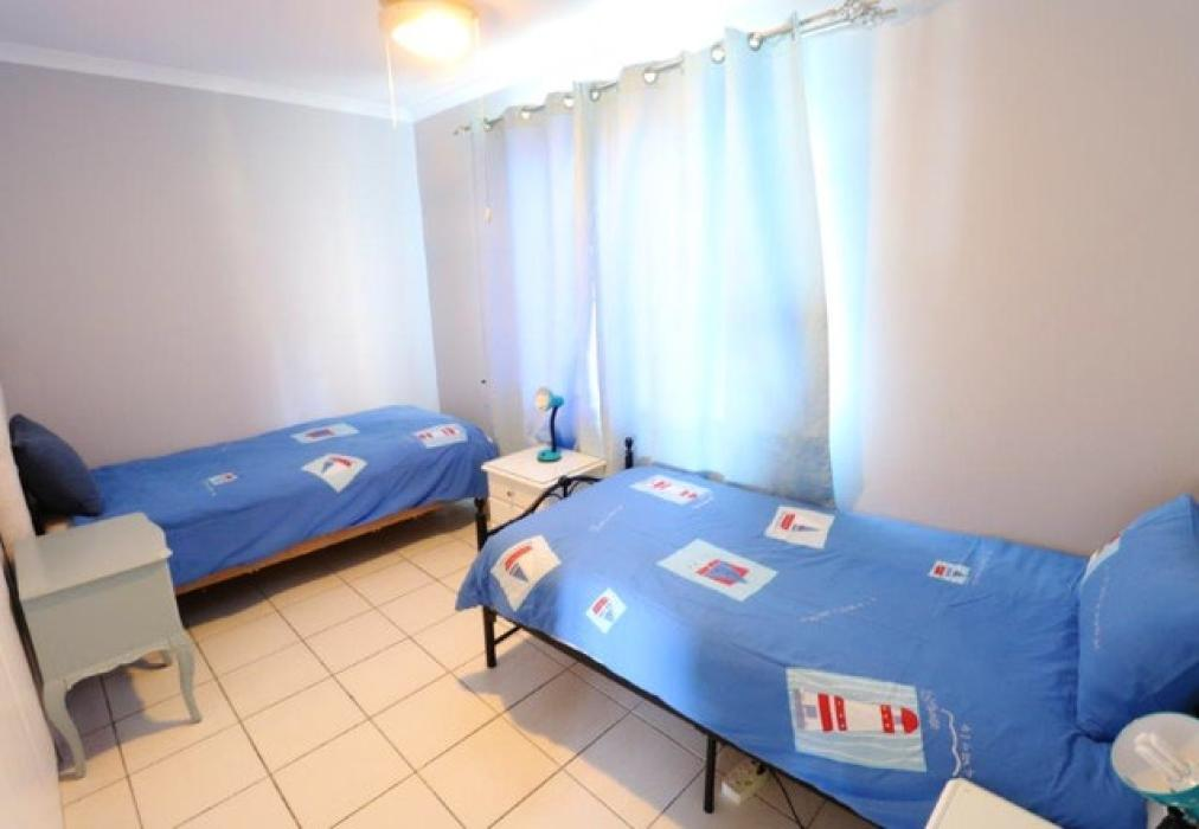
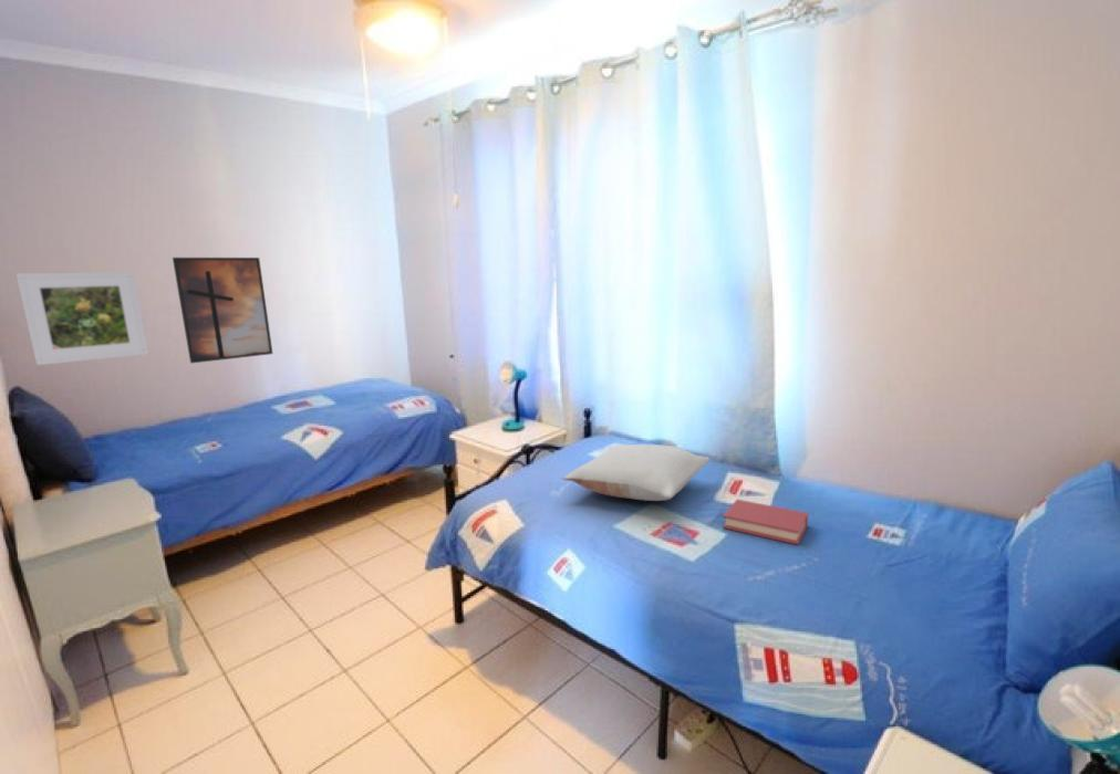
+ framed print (86, 316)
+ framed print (226, 308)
+ book (765, 520)
+ pillow (637, 469)
